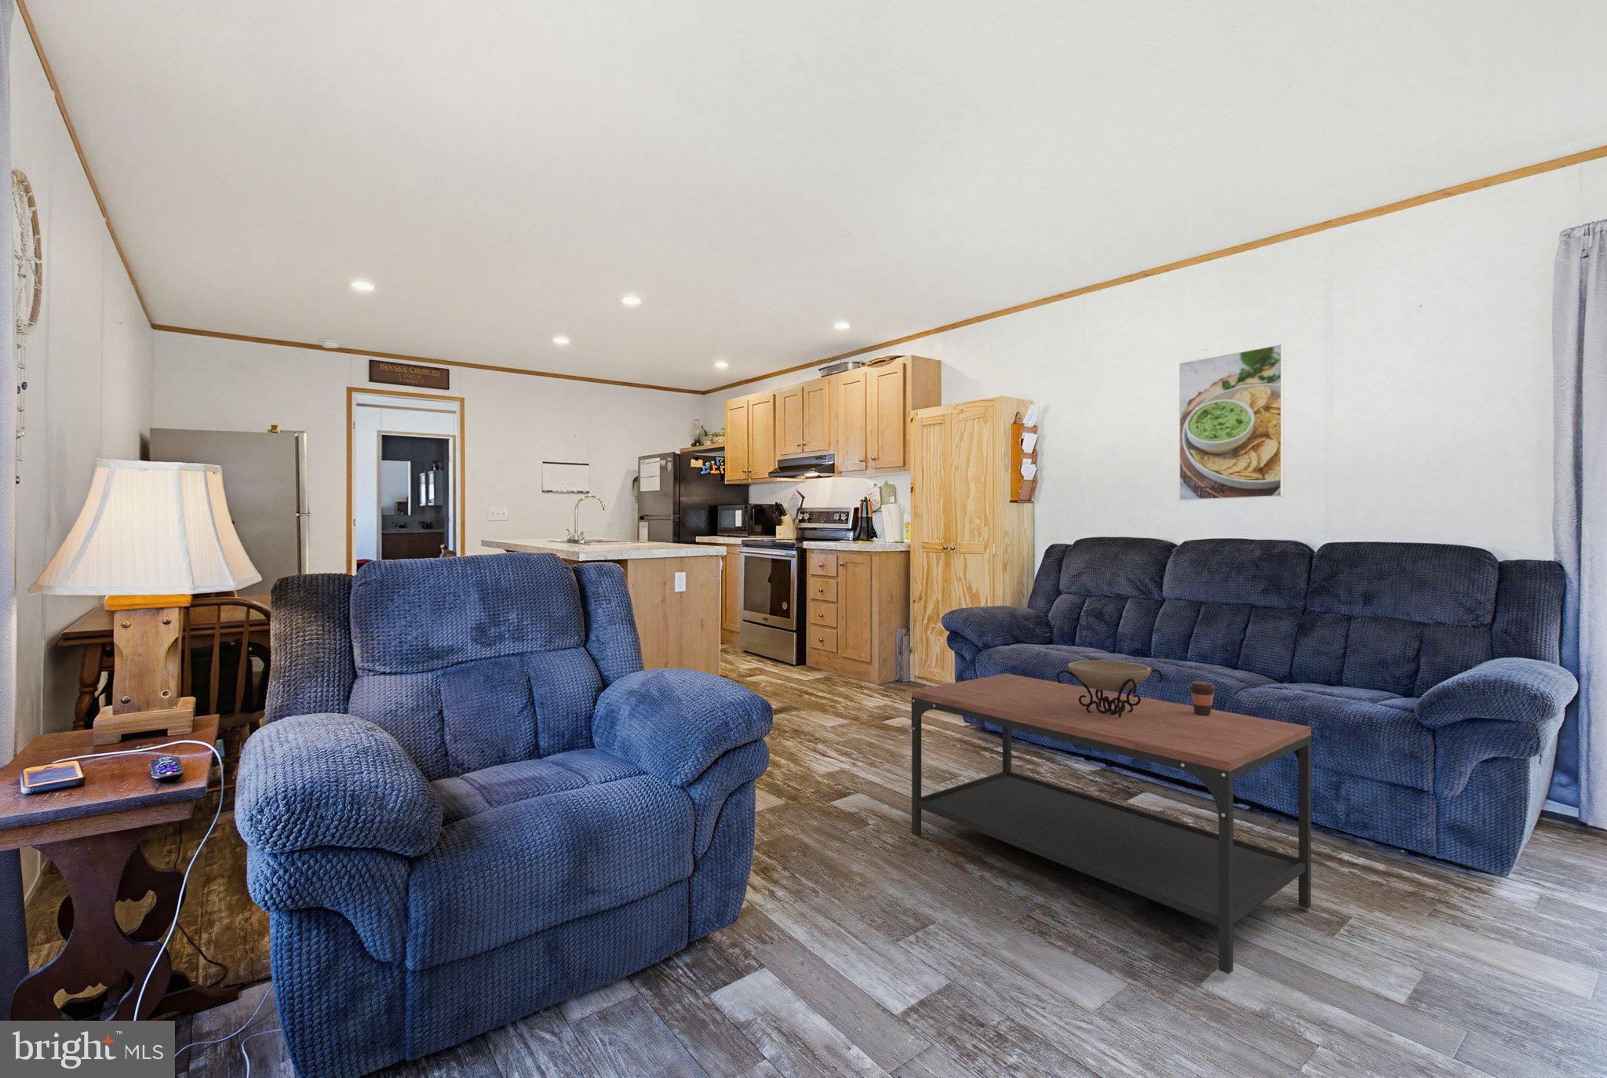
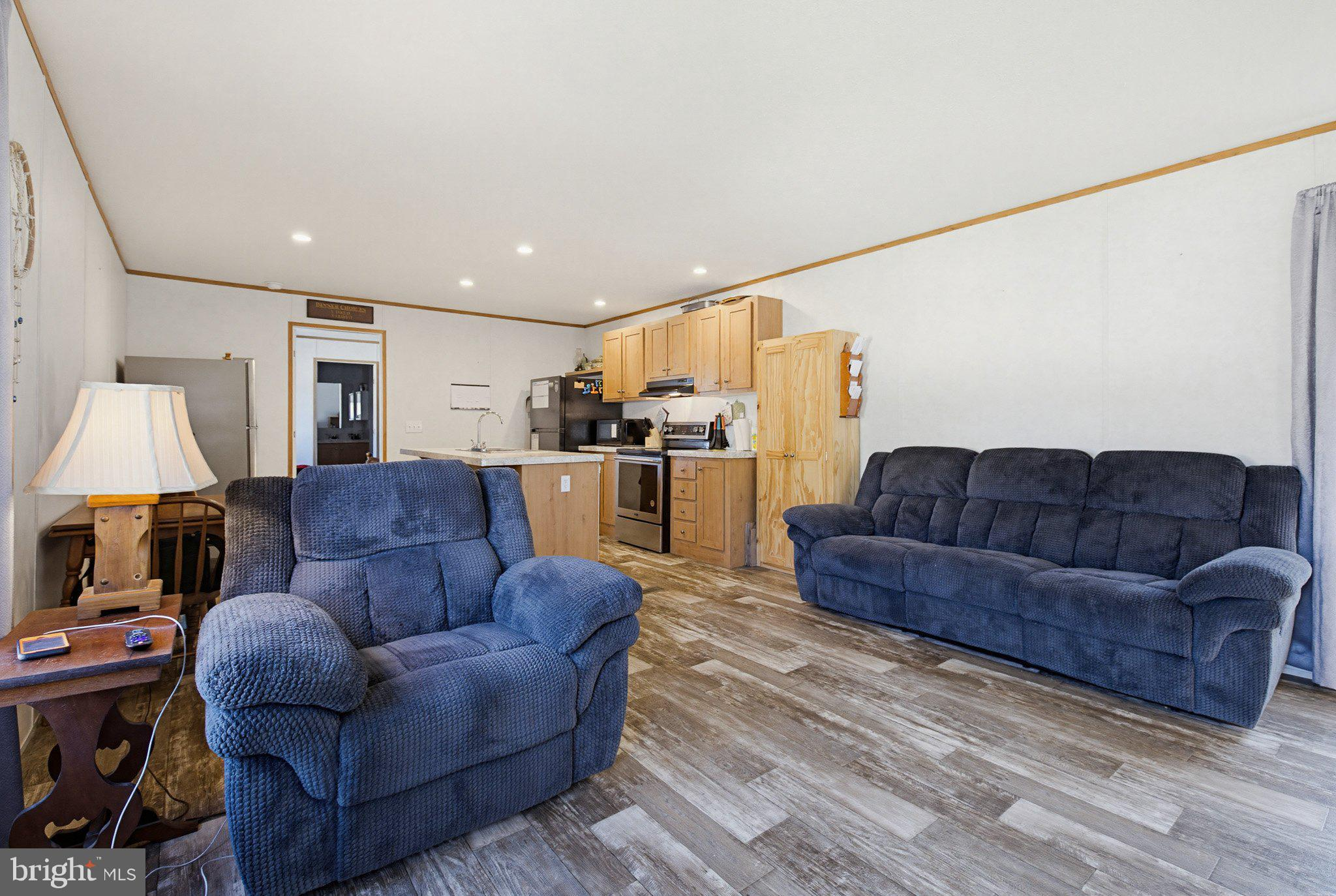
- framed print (1229, 426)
- decorative bowl (1109, 689)
- coffee table (1086, 794)
- coffee cup (1202, 698)
